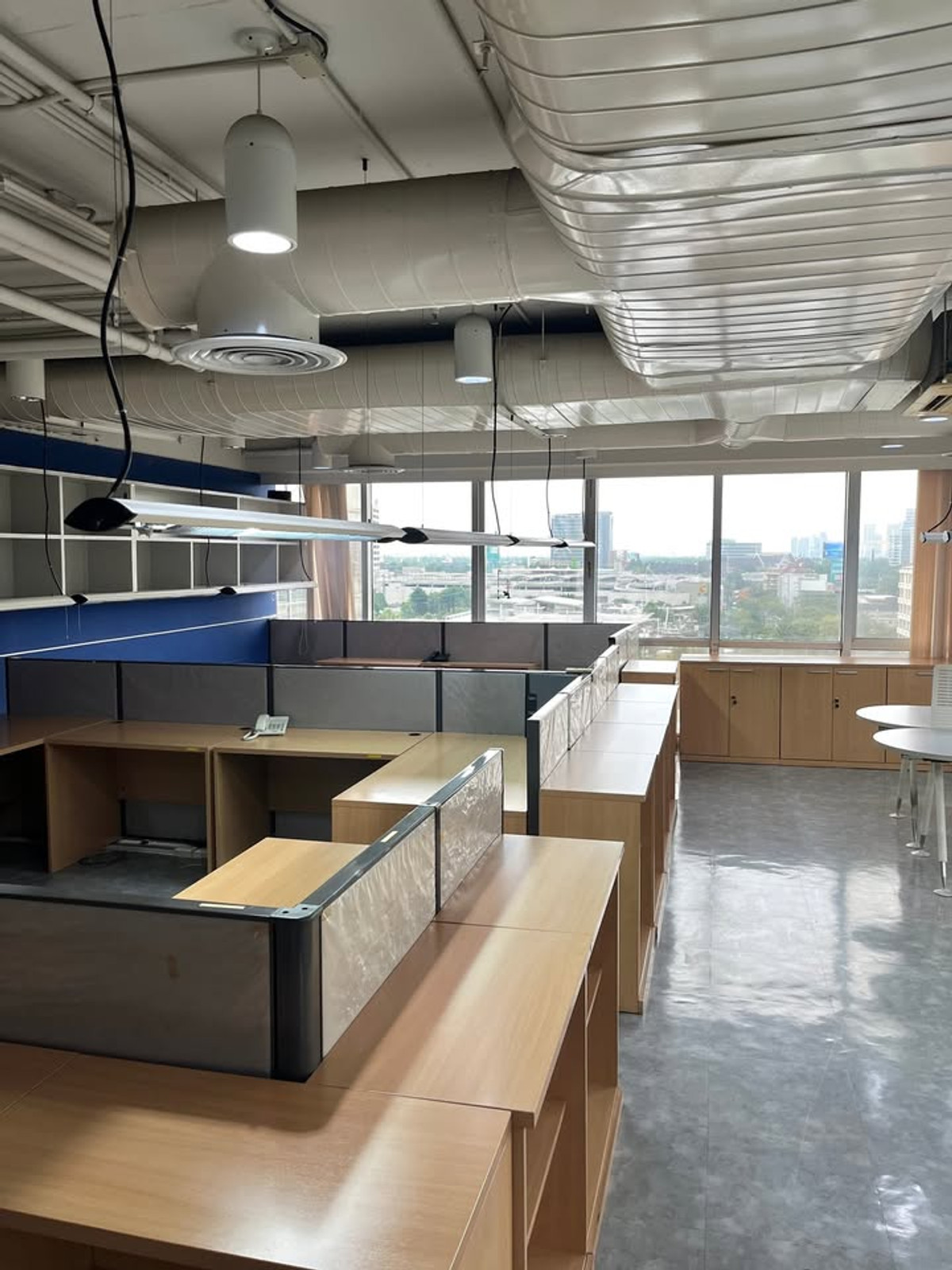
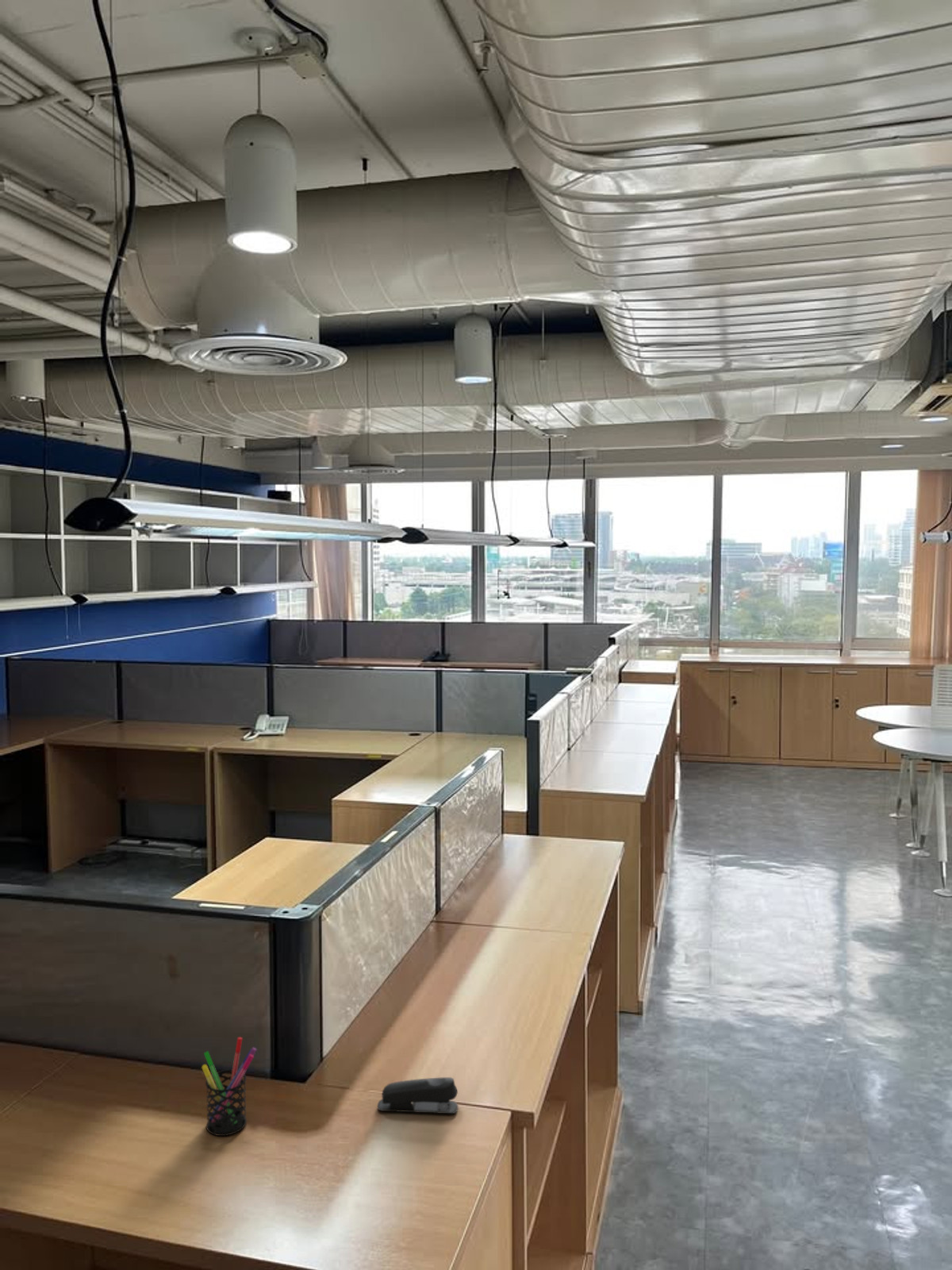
+ pen holder (224, 1082)
+ stapler (417, 1093)
